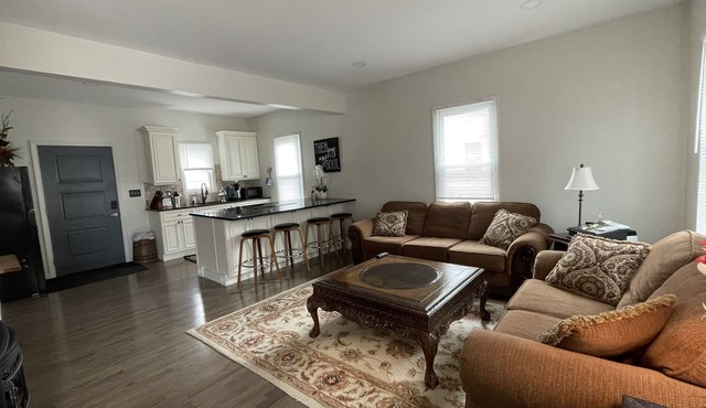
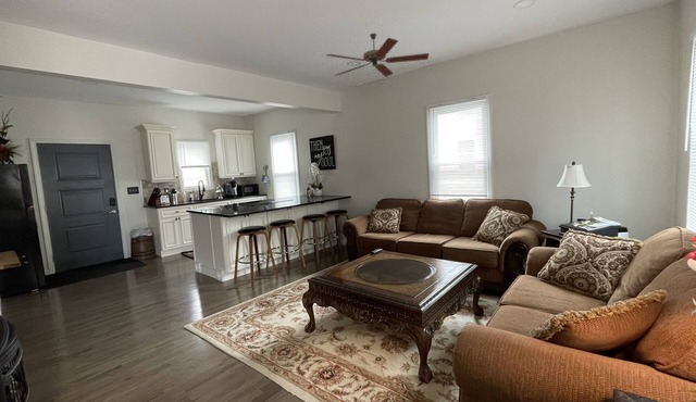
+ ceiling fan (377, 50)
